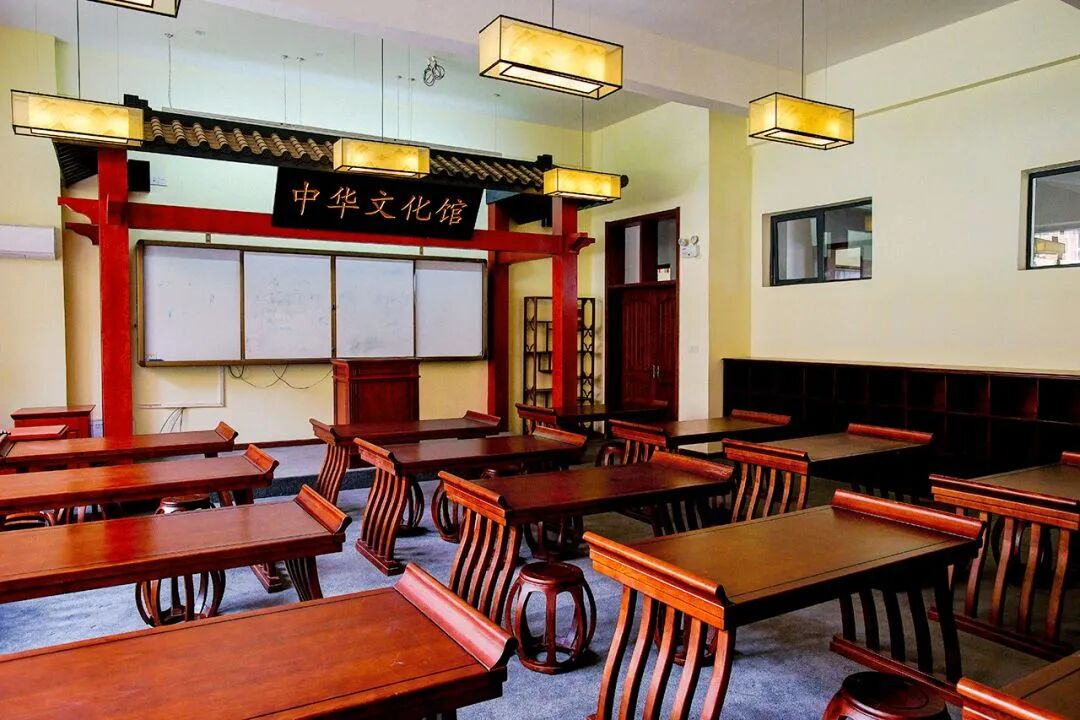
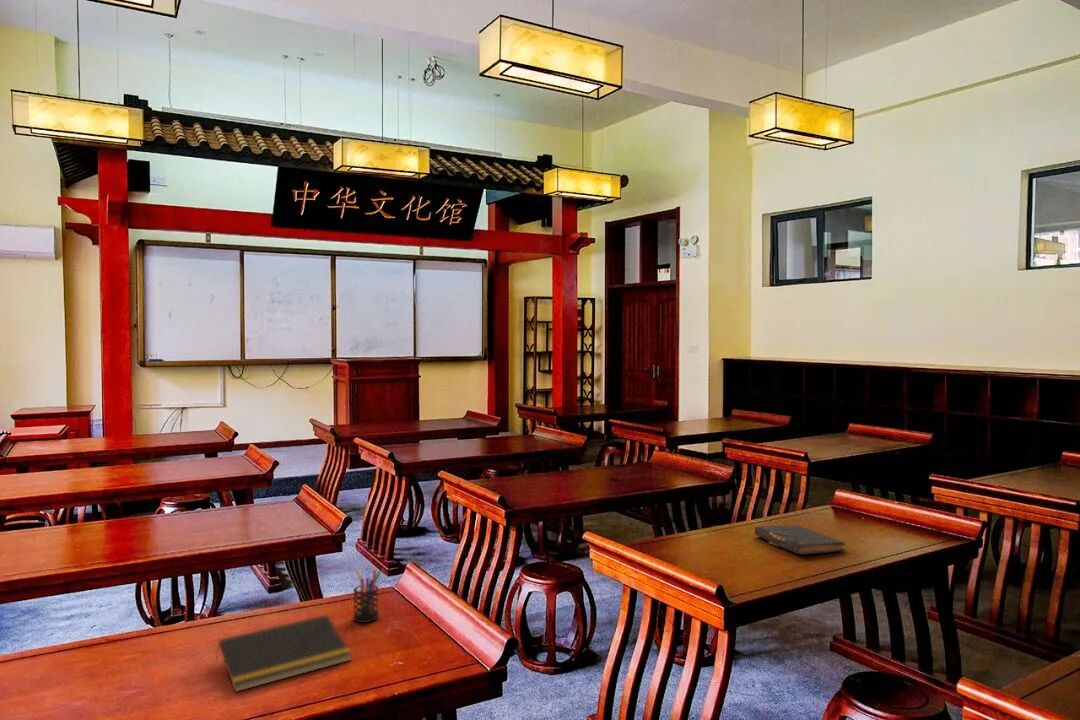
+ pen holder (369, 591)
+ book (798, 538)
+ notepad (285, 649)
